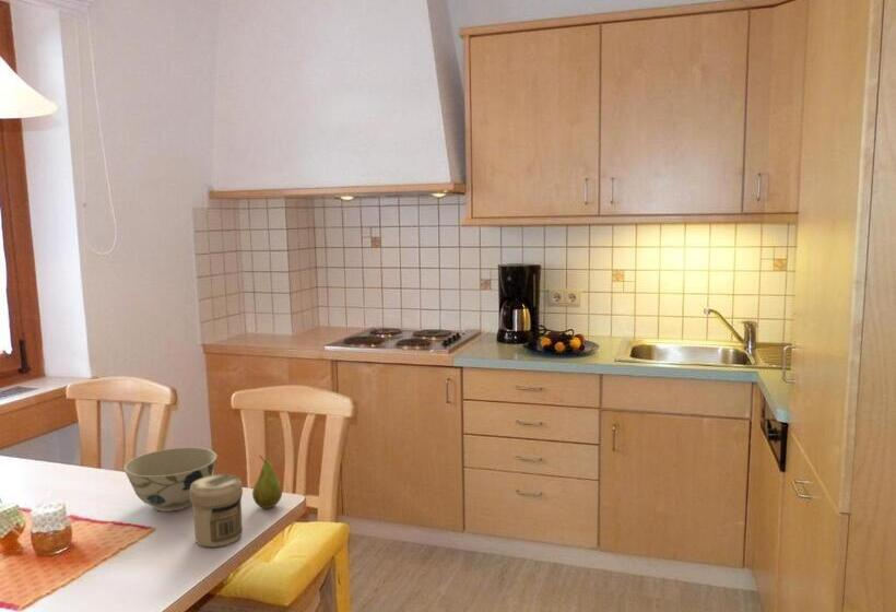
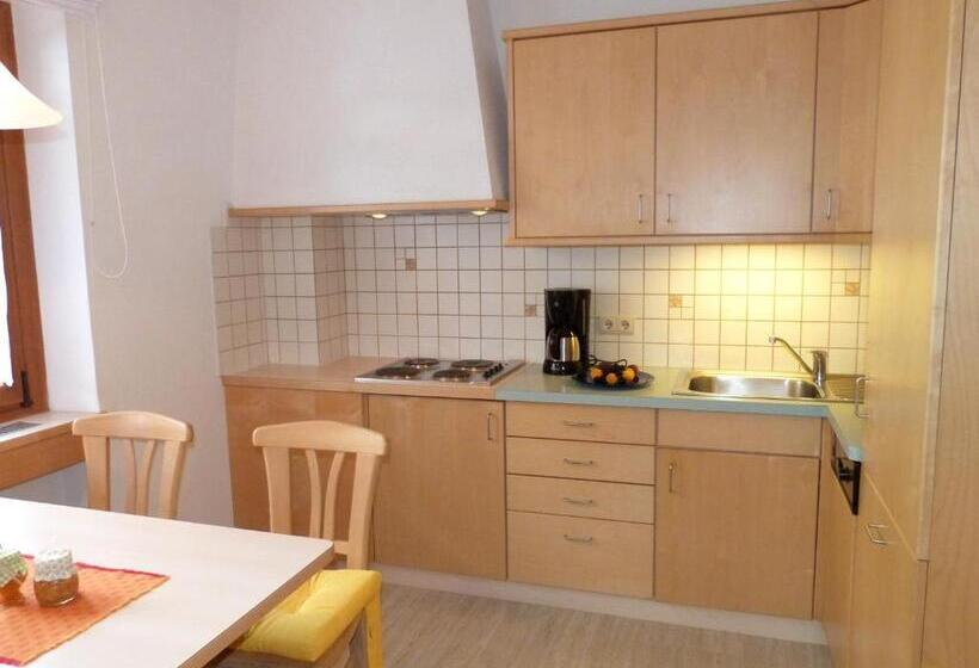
- jar (217, 509)
- fruit (267, 480)
- bowl (173, 482)
